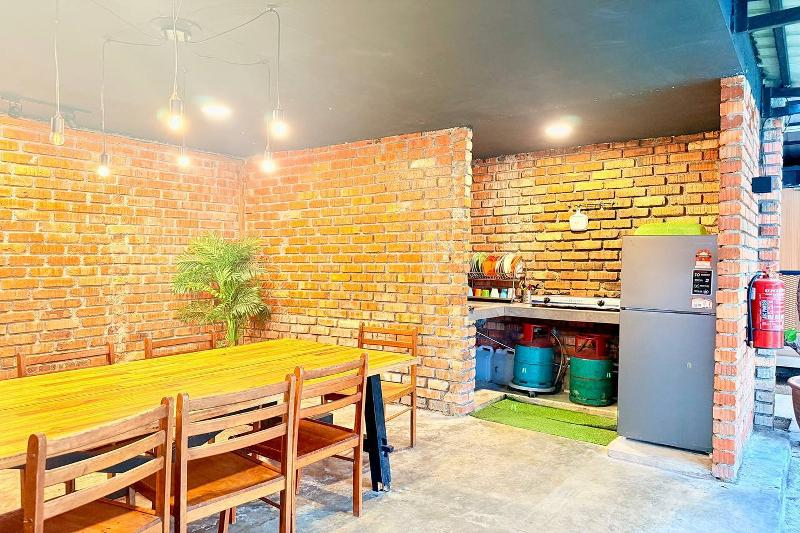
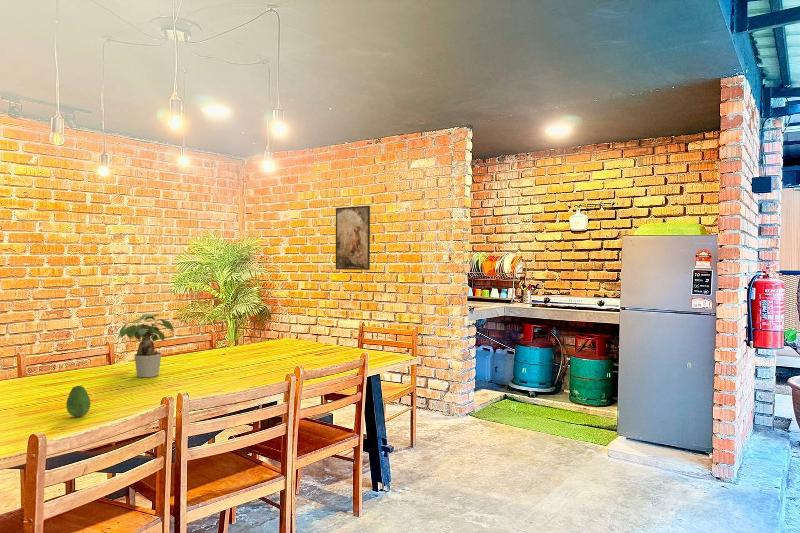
+ potted plant (146, 343)
+ fruit (78, 401)
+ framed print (352, 238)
